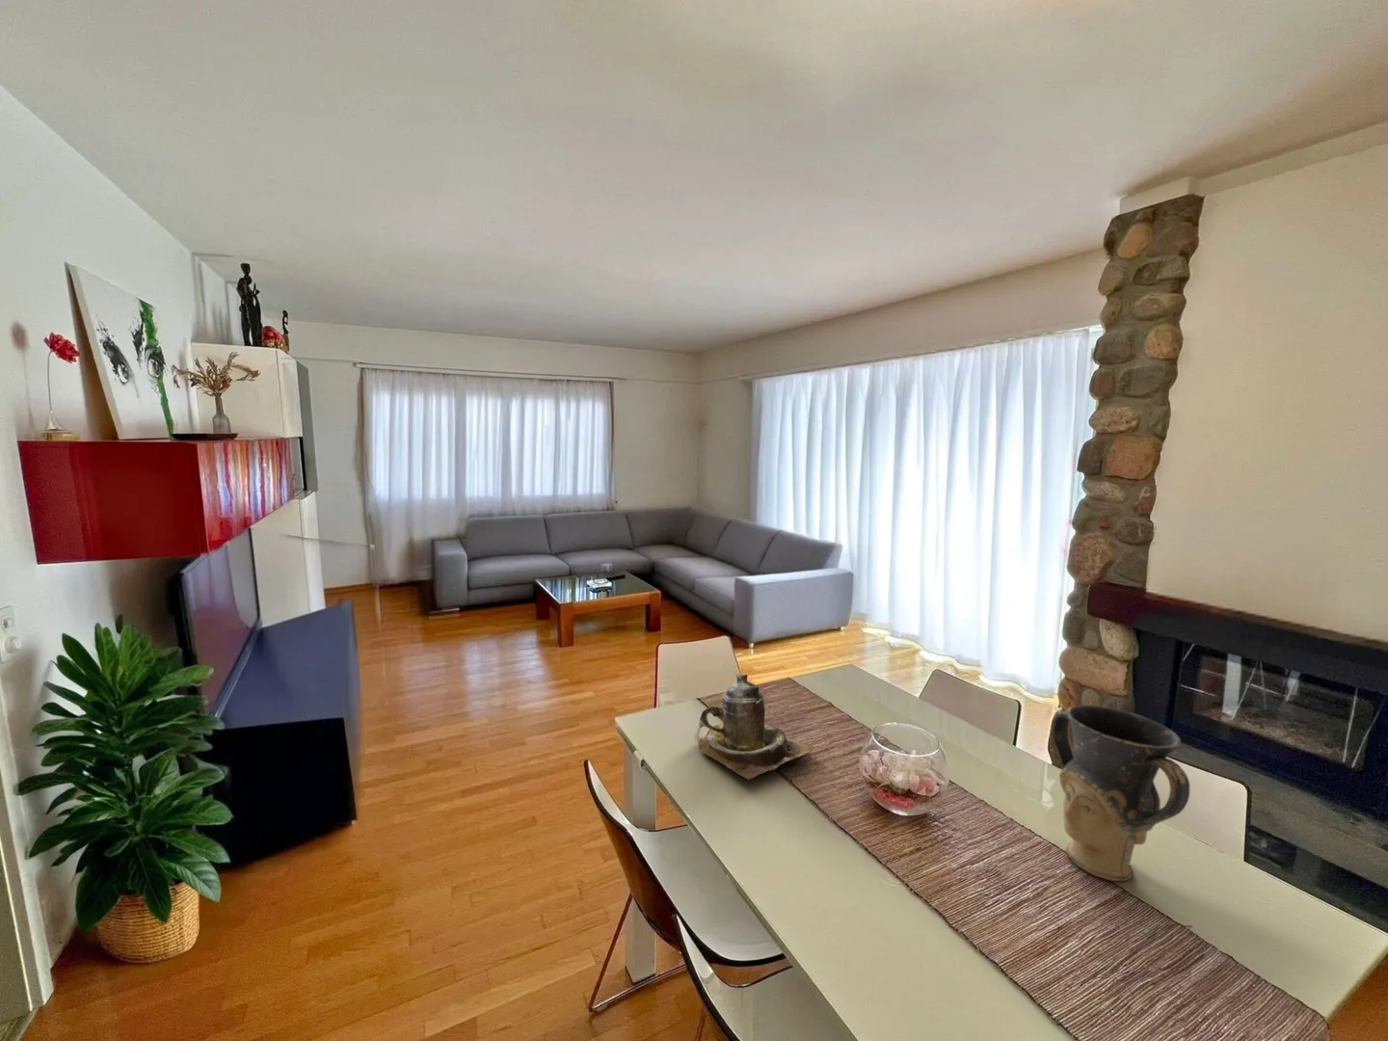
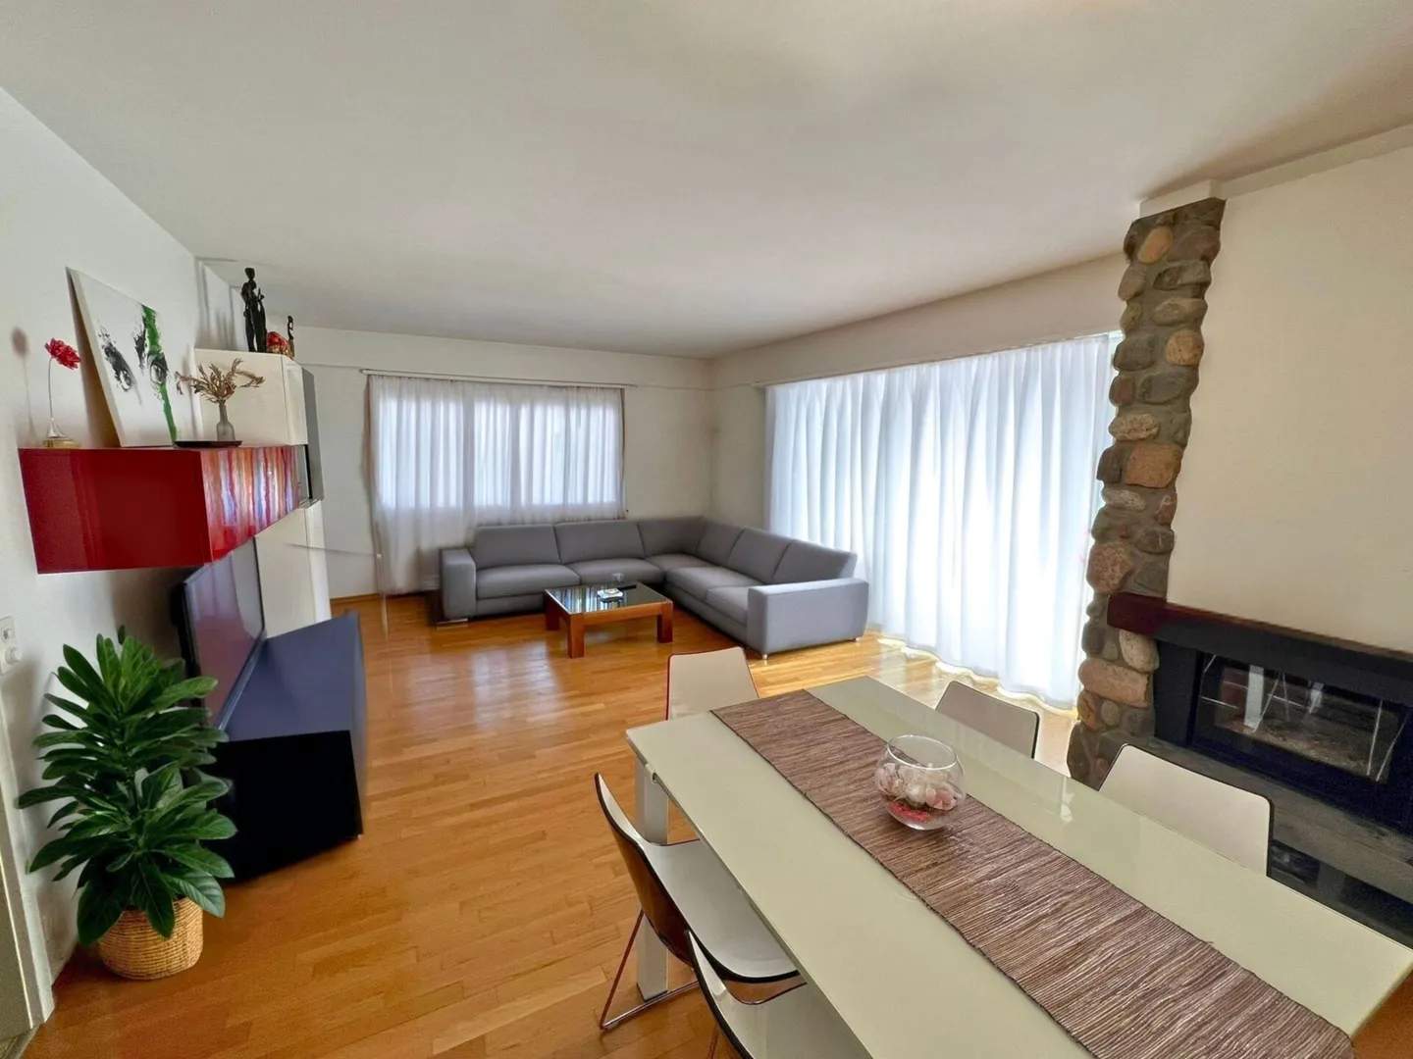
- teapot (753, 713)
- vase (1109, 793)
